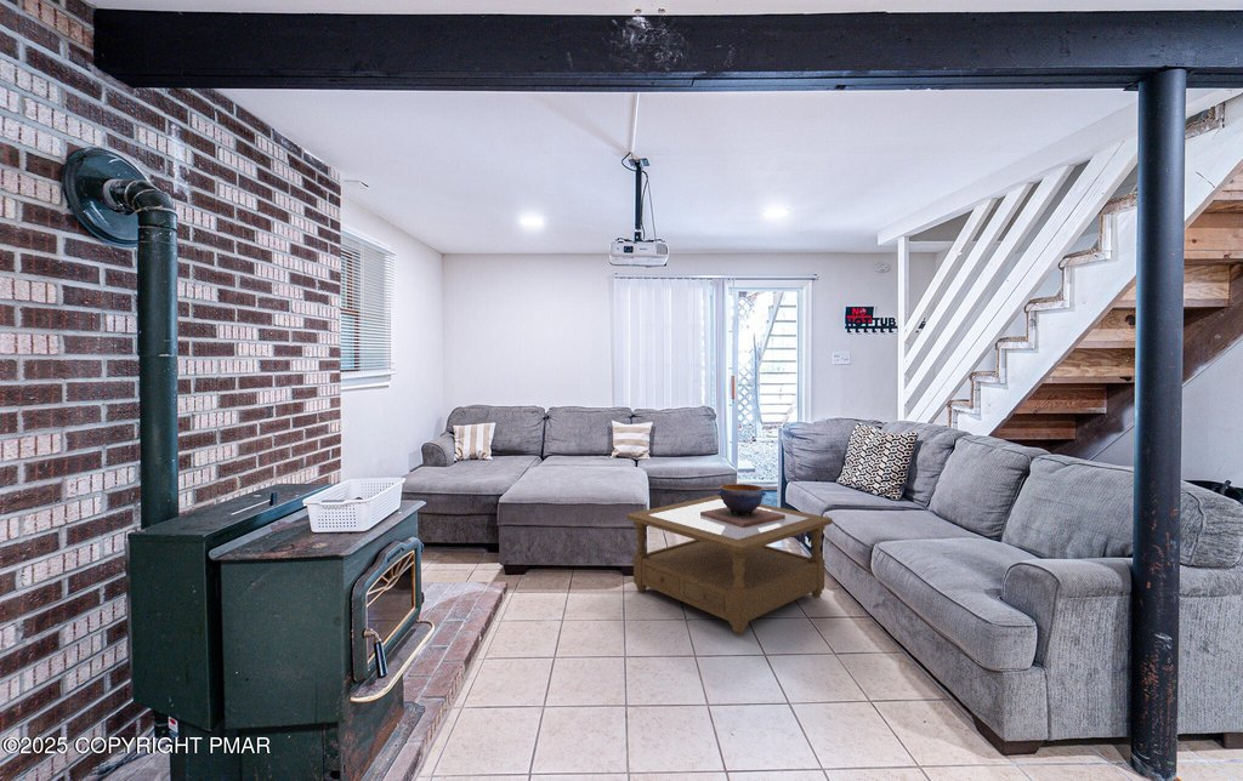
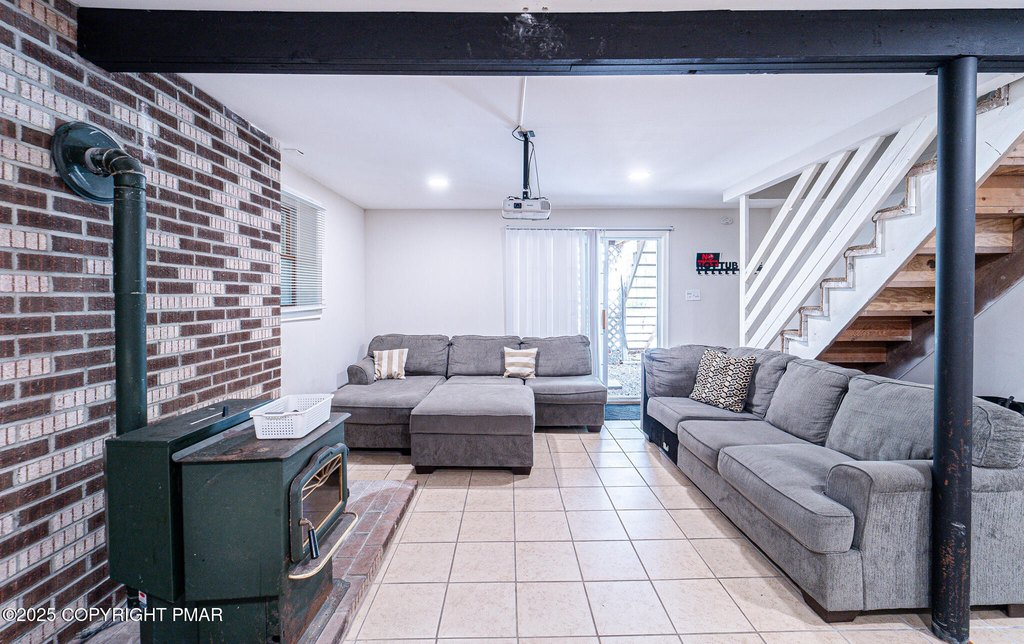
- coffee table (727, 554)
- decorative bowl (742, 501)
